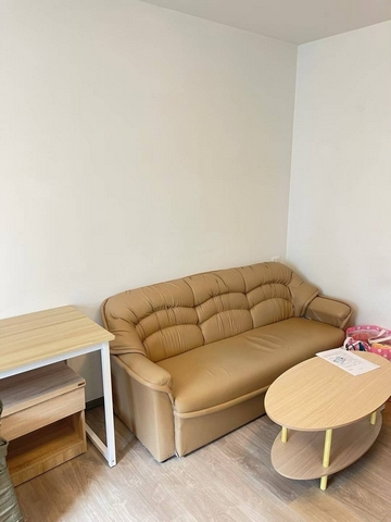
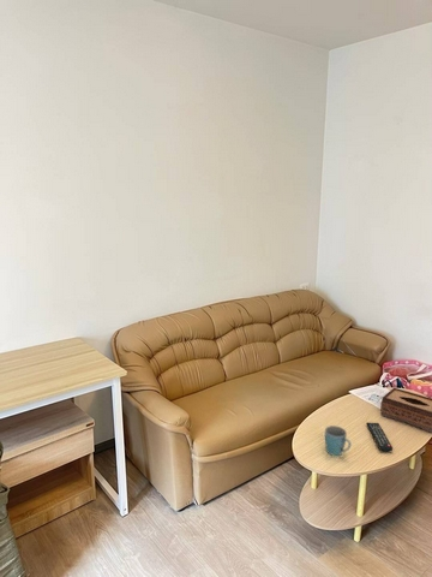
+ mug (338, 442)
+ remote control (378, 435)
+ tissue box (412, 409)
